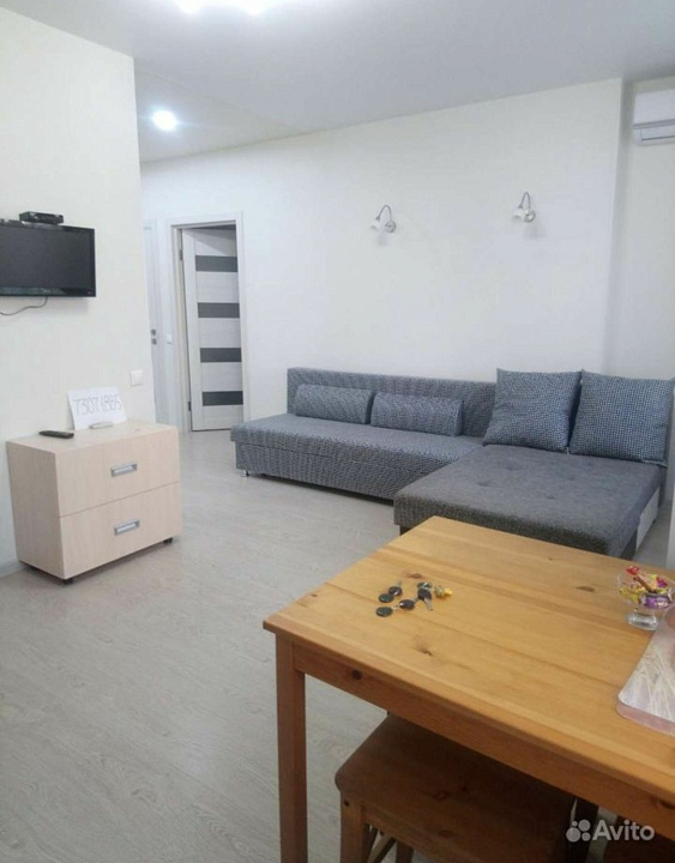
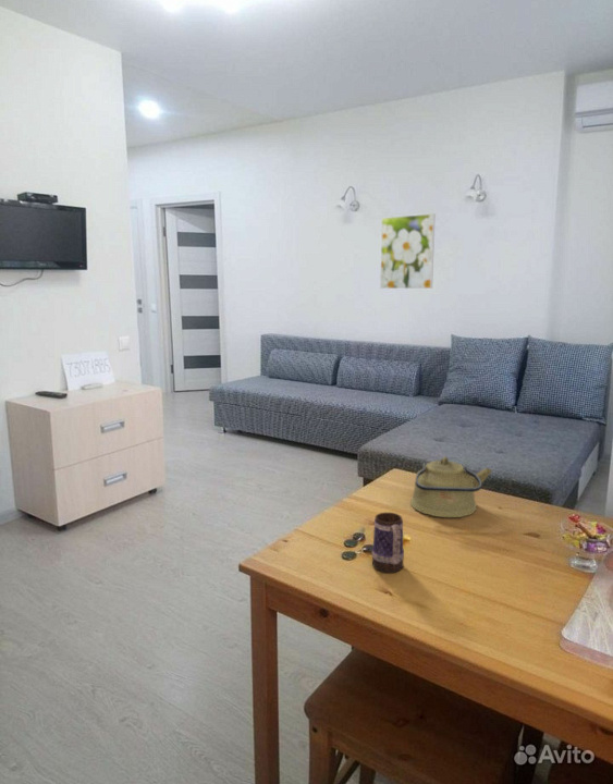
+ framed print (406, 253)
+ kettle (451, 481)
+ mug (390, 543)
